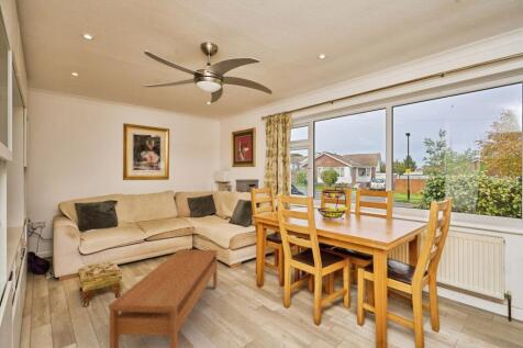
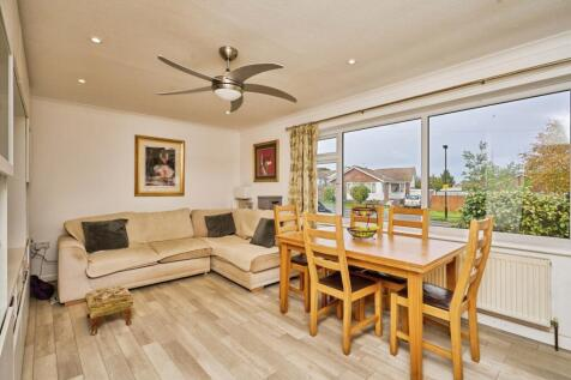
- coffee table (177, 293)
